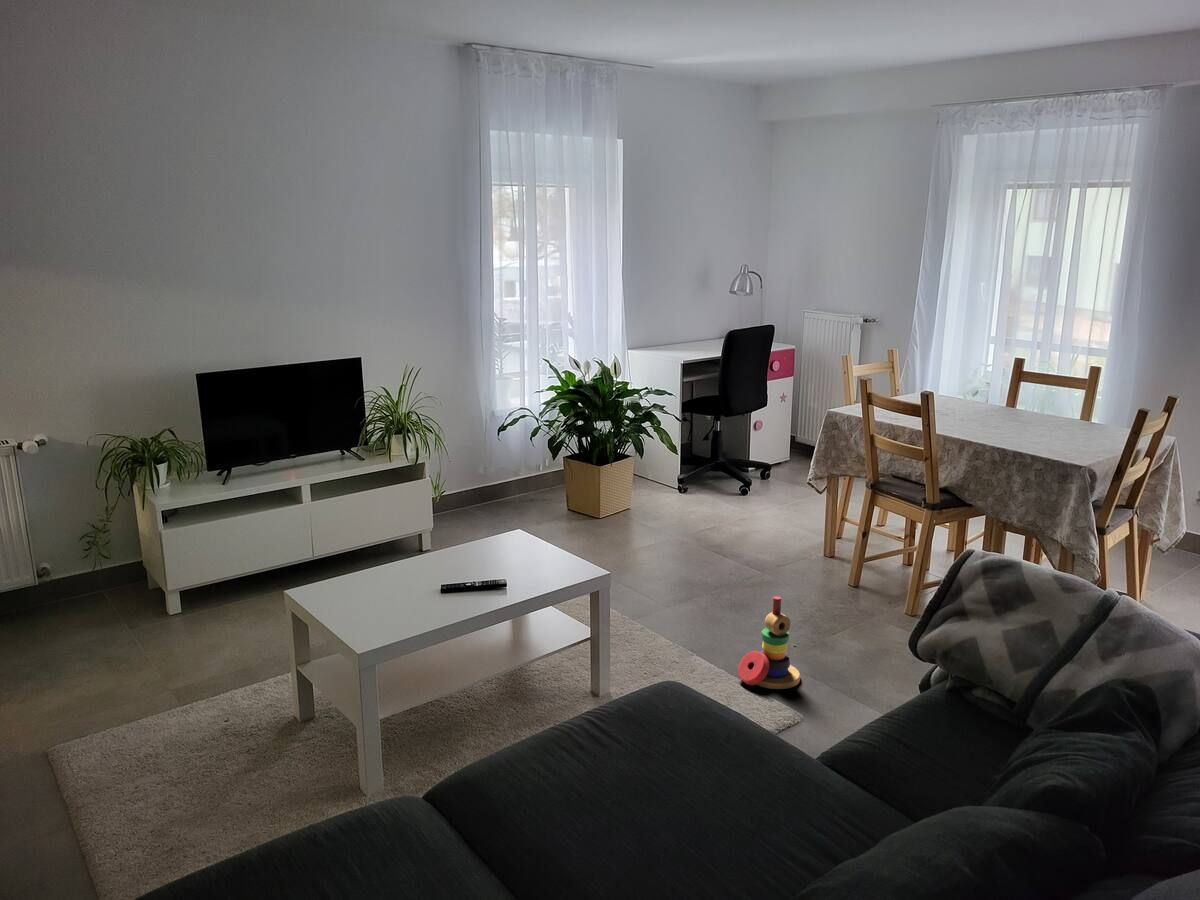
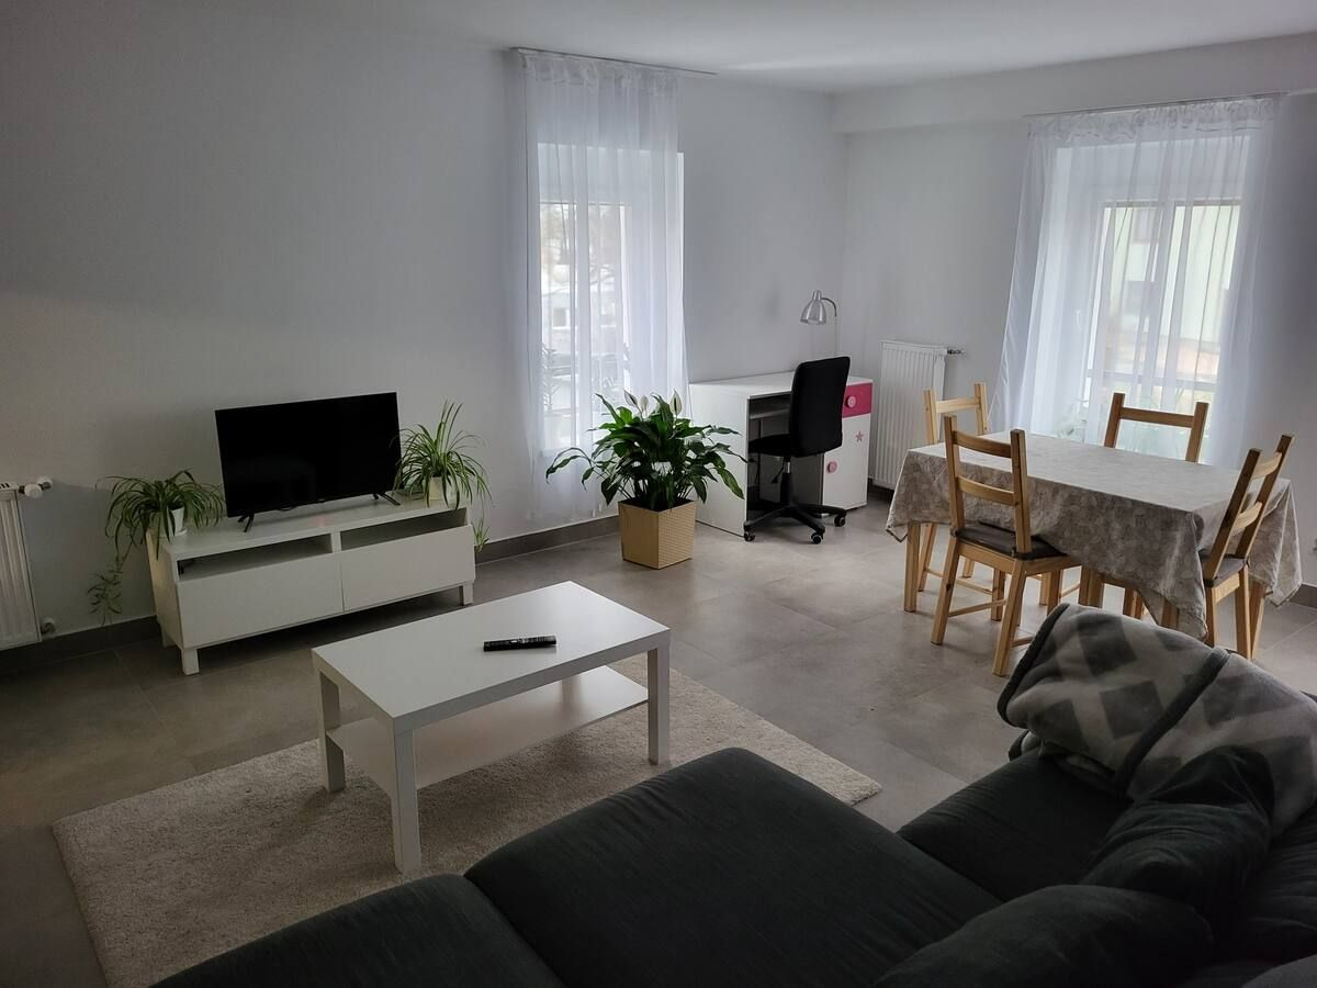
- stacking toy (769, 635)
